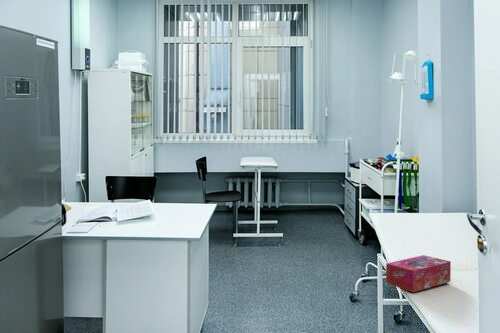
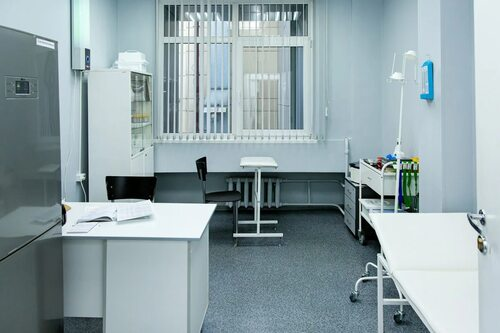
- tissue box (418, 272)
